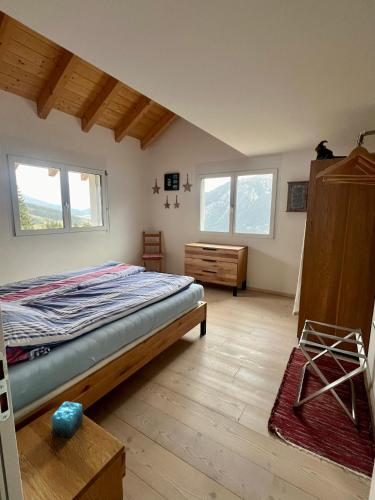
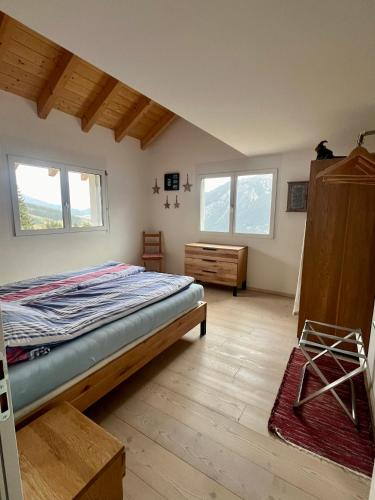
- candle (67, 415)
